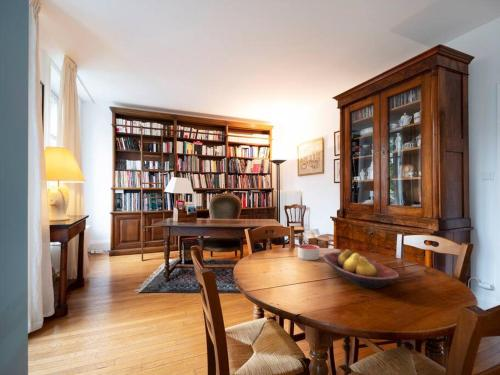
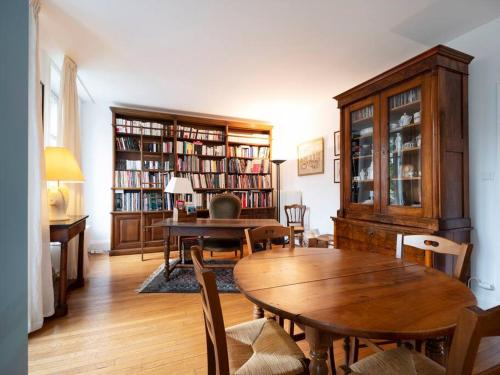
- fruit bowl (356, 264)
- candle (308, 251)
